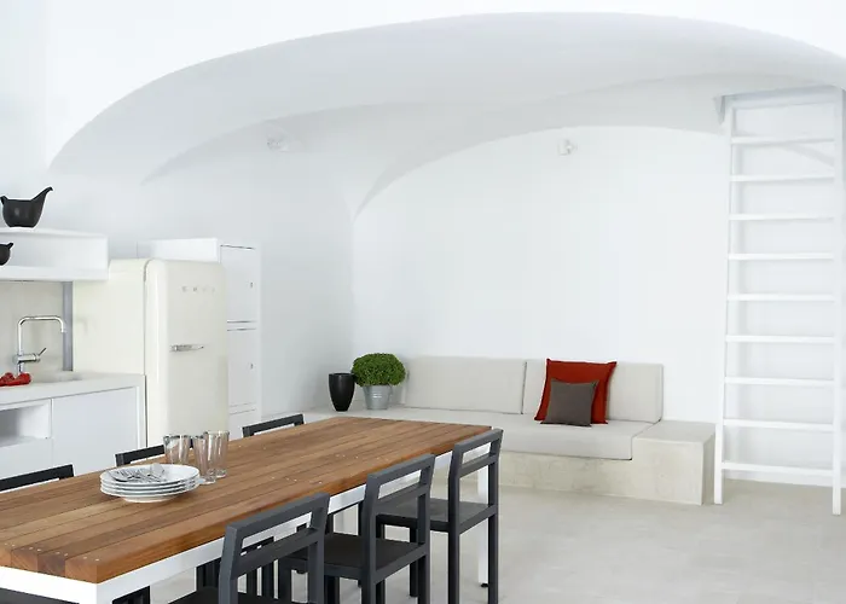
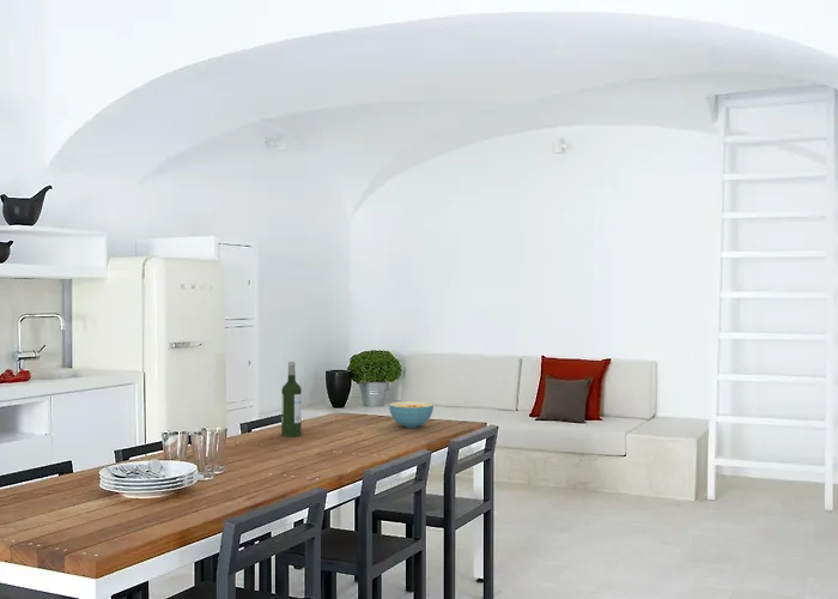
+ cereal bowl (411, 415)
+ wine bottle (291, 398)
